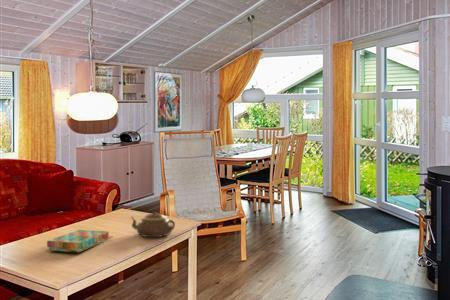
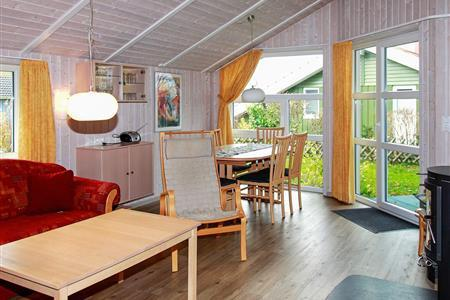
- teapot (153, 223)
- board game (80, 239)
